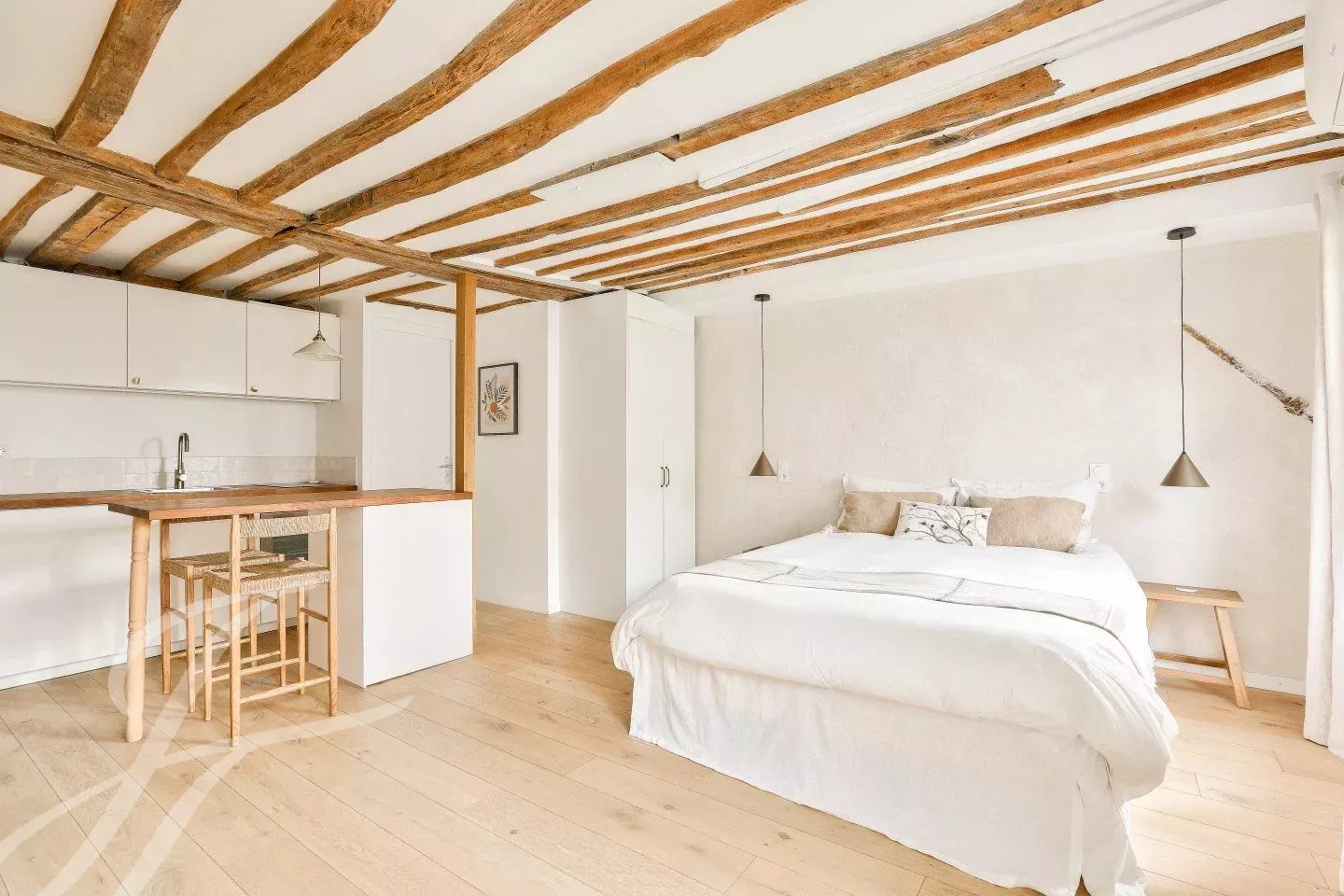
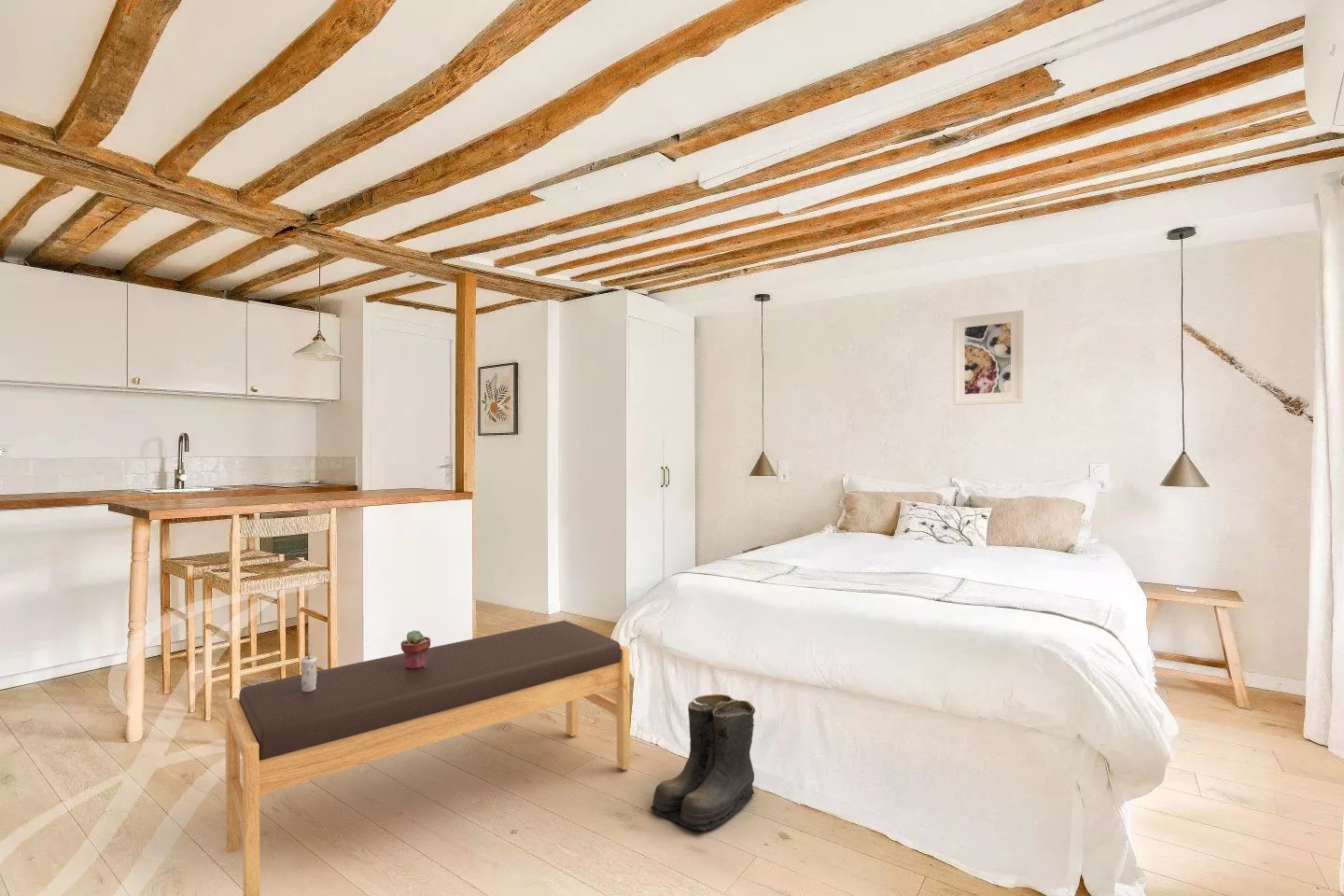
+ candle (308, 669)
+ bench (450, 732)
+ potted succulent (415, 648)
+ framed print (987, 358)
+ boots (706, 755)
